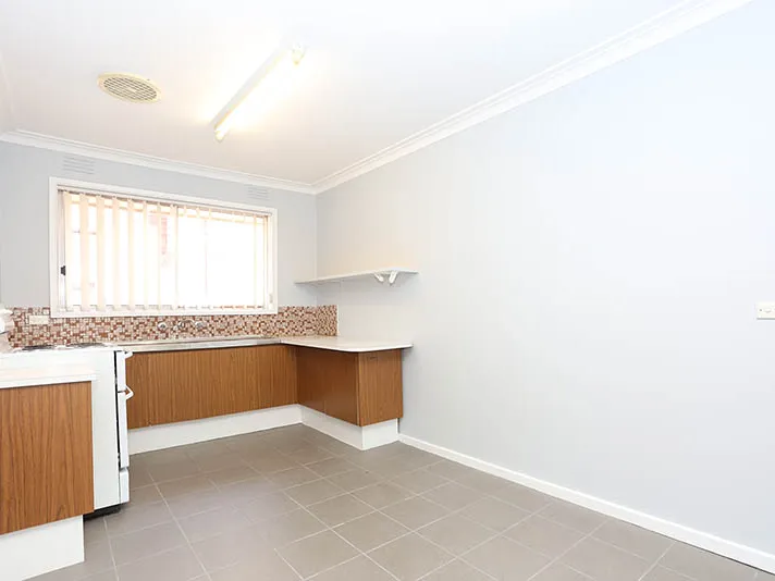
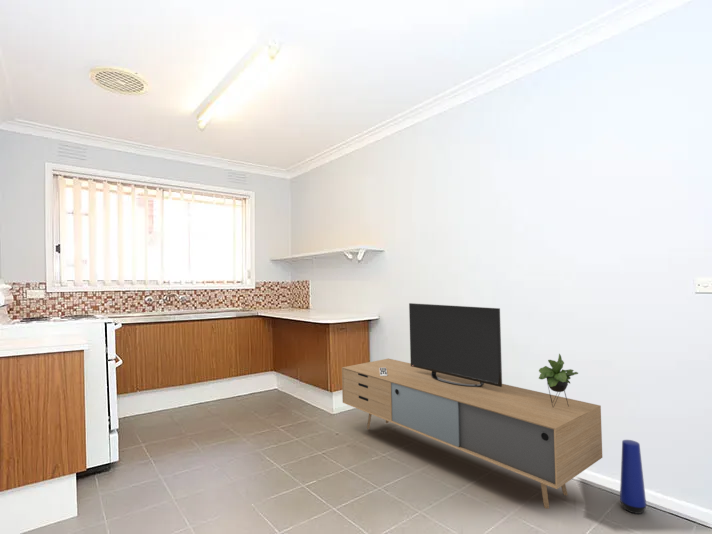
+ vase (632, 475)
+ media console (447, 380)
